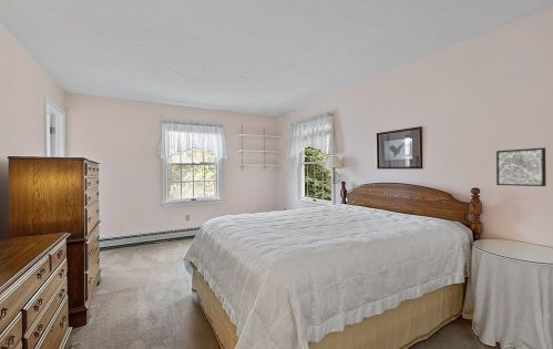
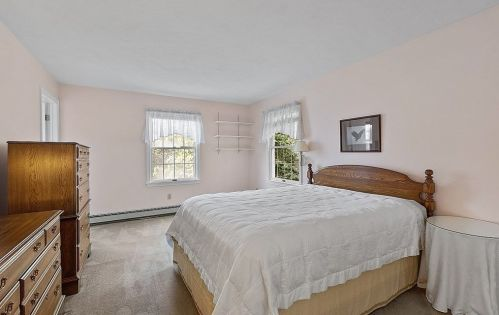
- wall art (520, 167)
